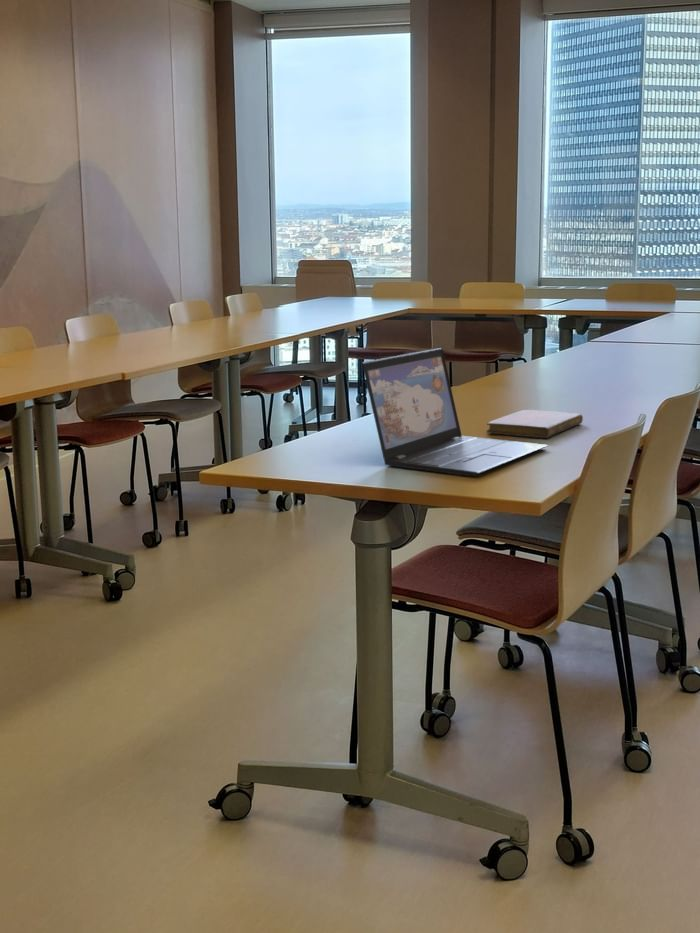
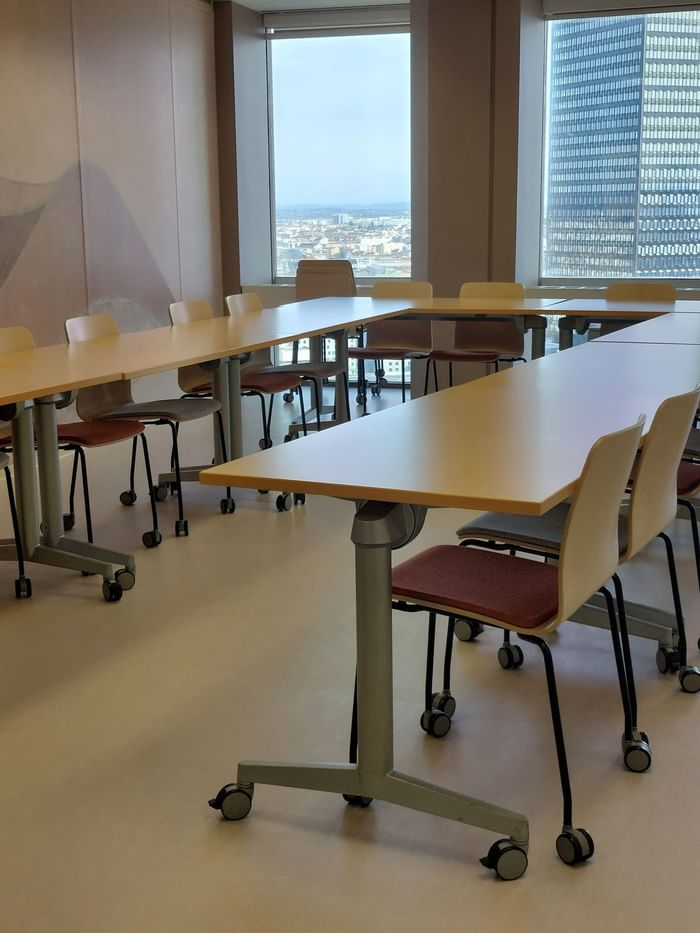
- laptop (455, 408)
- notebook (535, 422)
